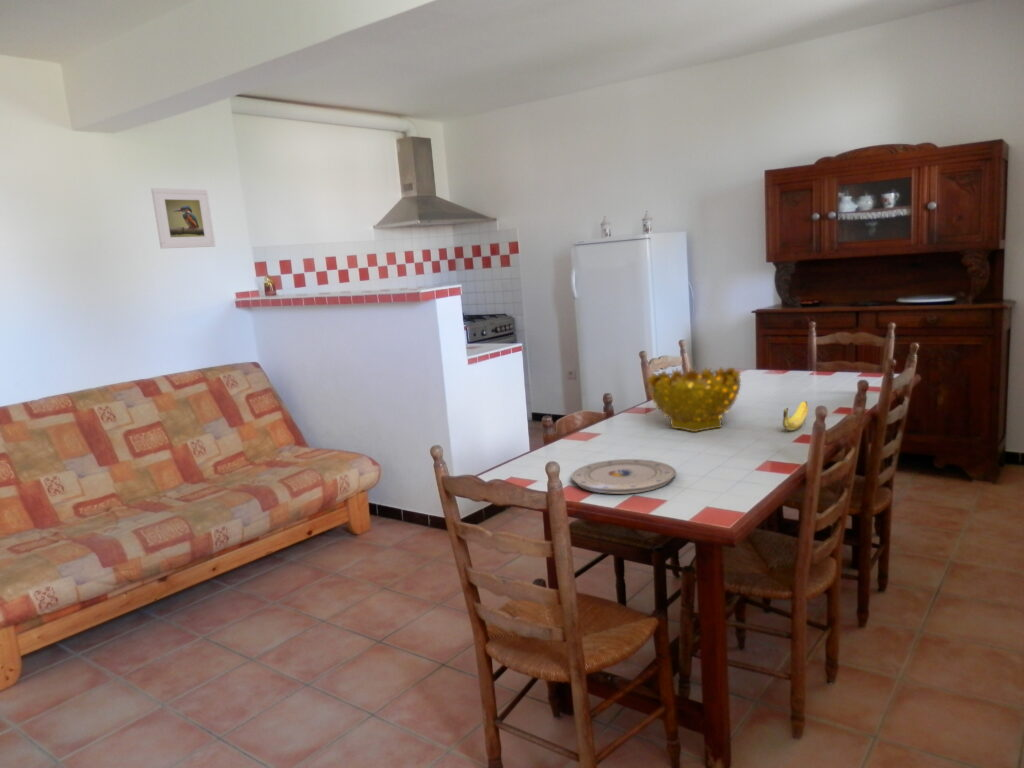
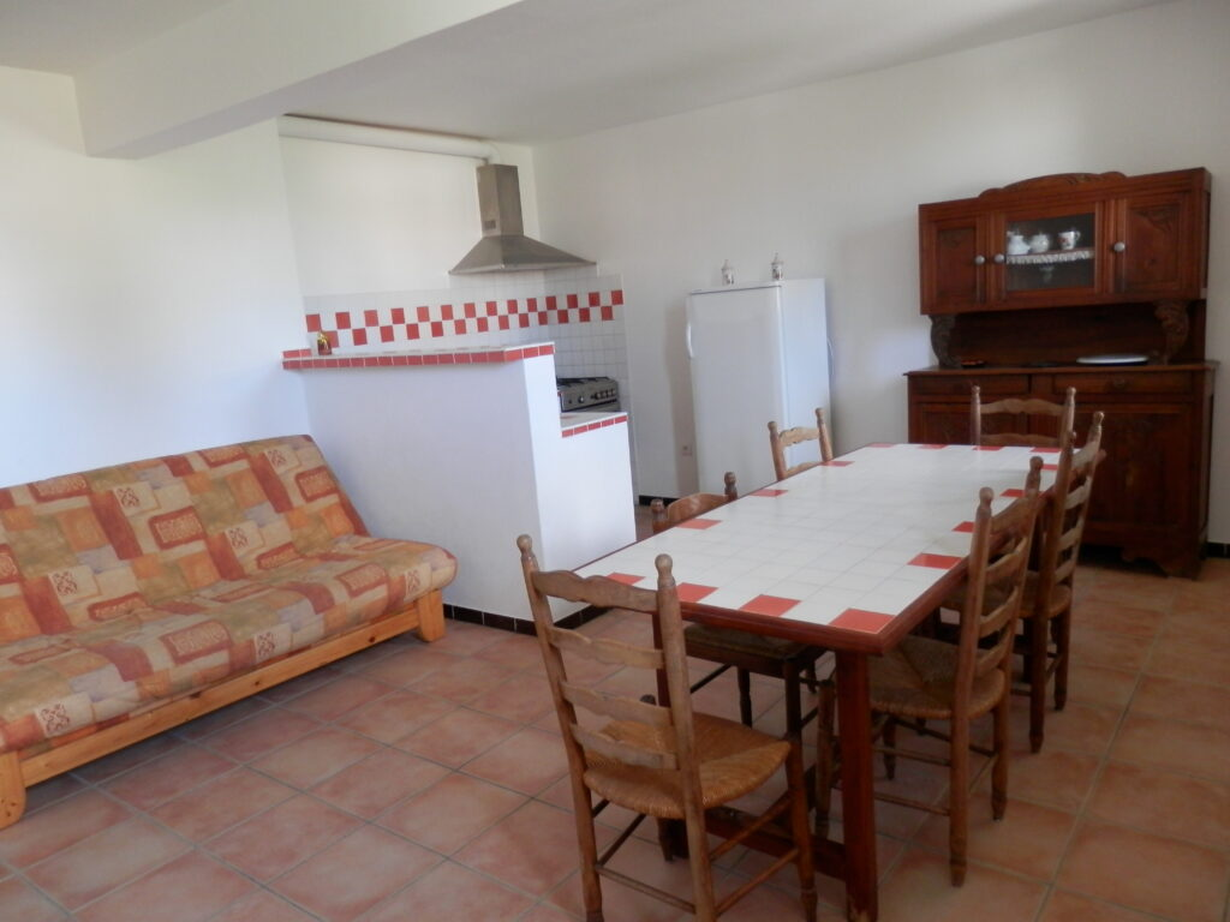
- banana (795, 415)
- plate (623, 475)
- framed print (184, 218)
- decorative bowl (694, 397)
